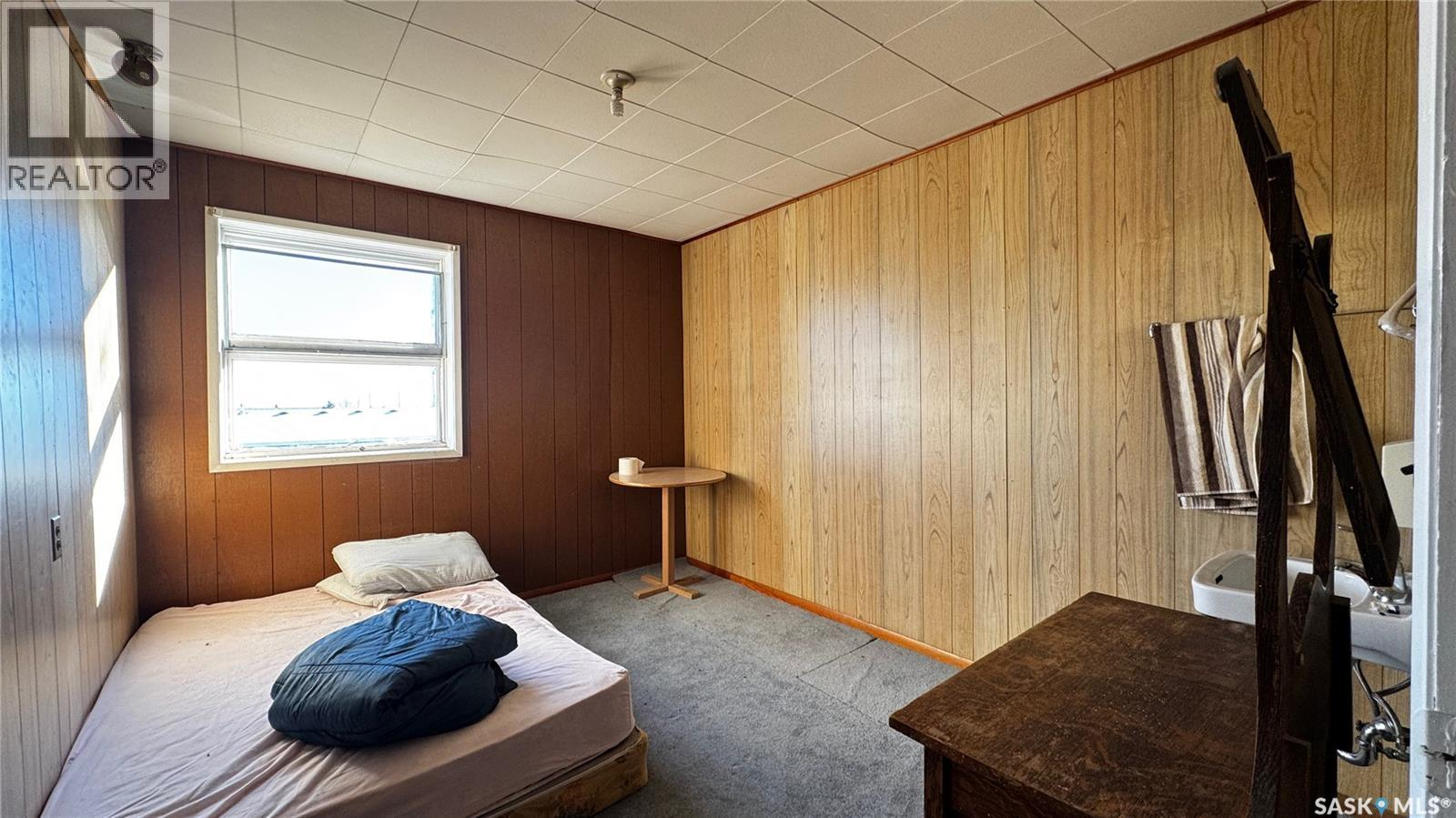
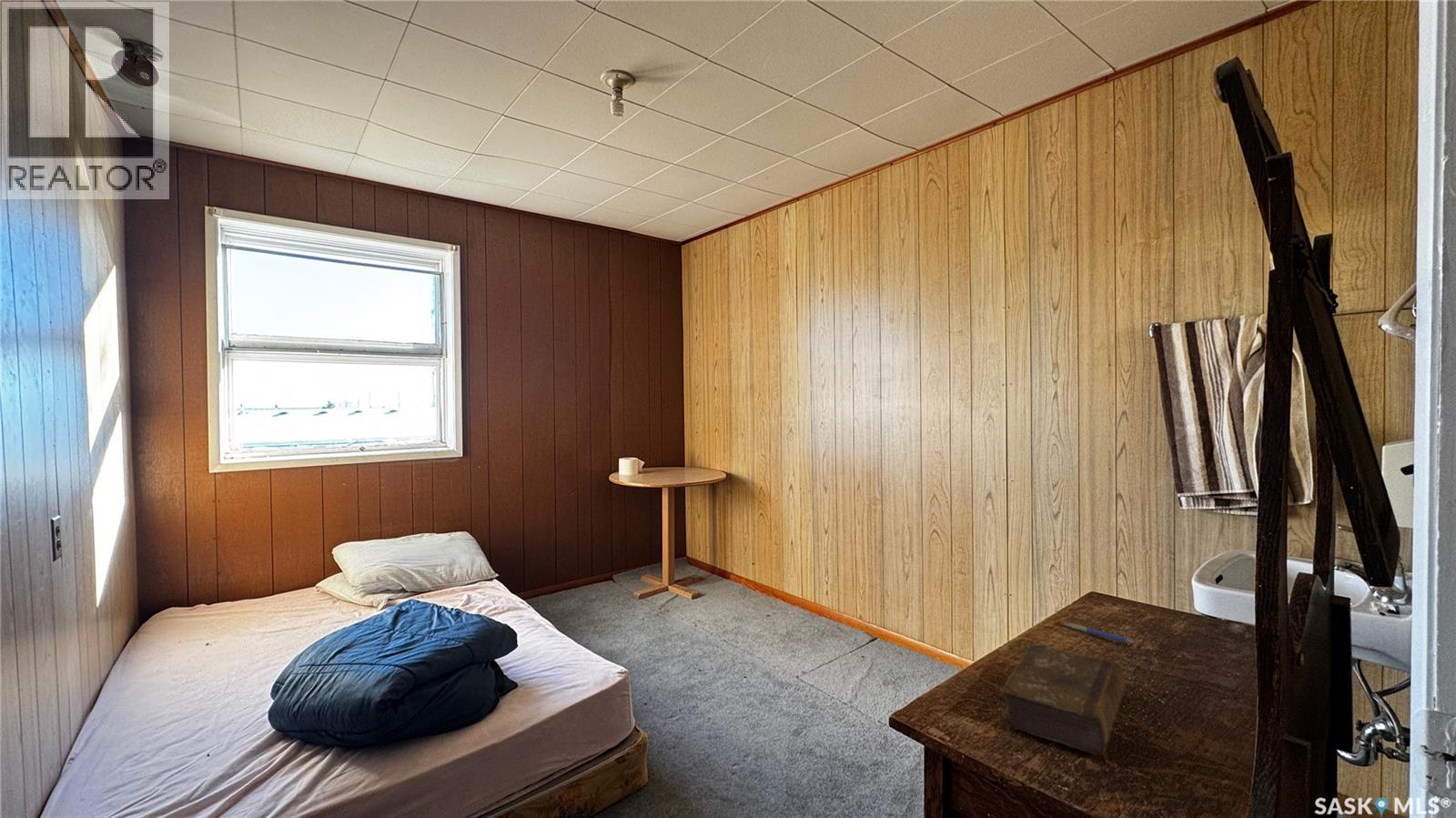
+ book (1065, 692)
+ pen (1096, 631)
